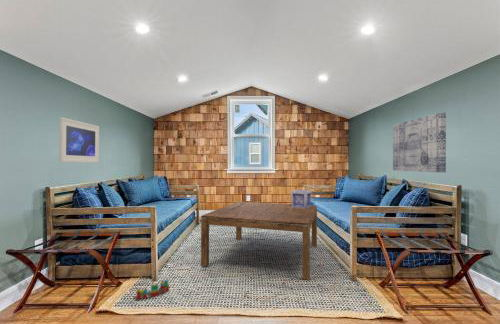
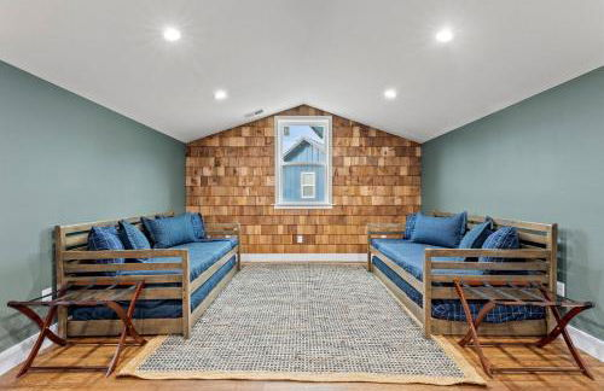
- toy train (152, 288)
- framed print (81, 142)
- coffee table (265, 228)
- wooden crate (301, 198)
- wall art (415, 145)
